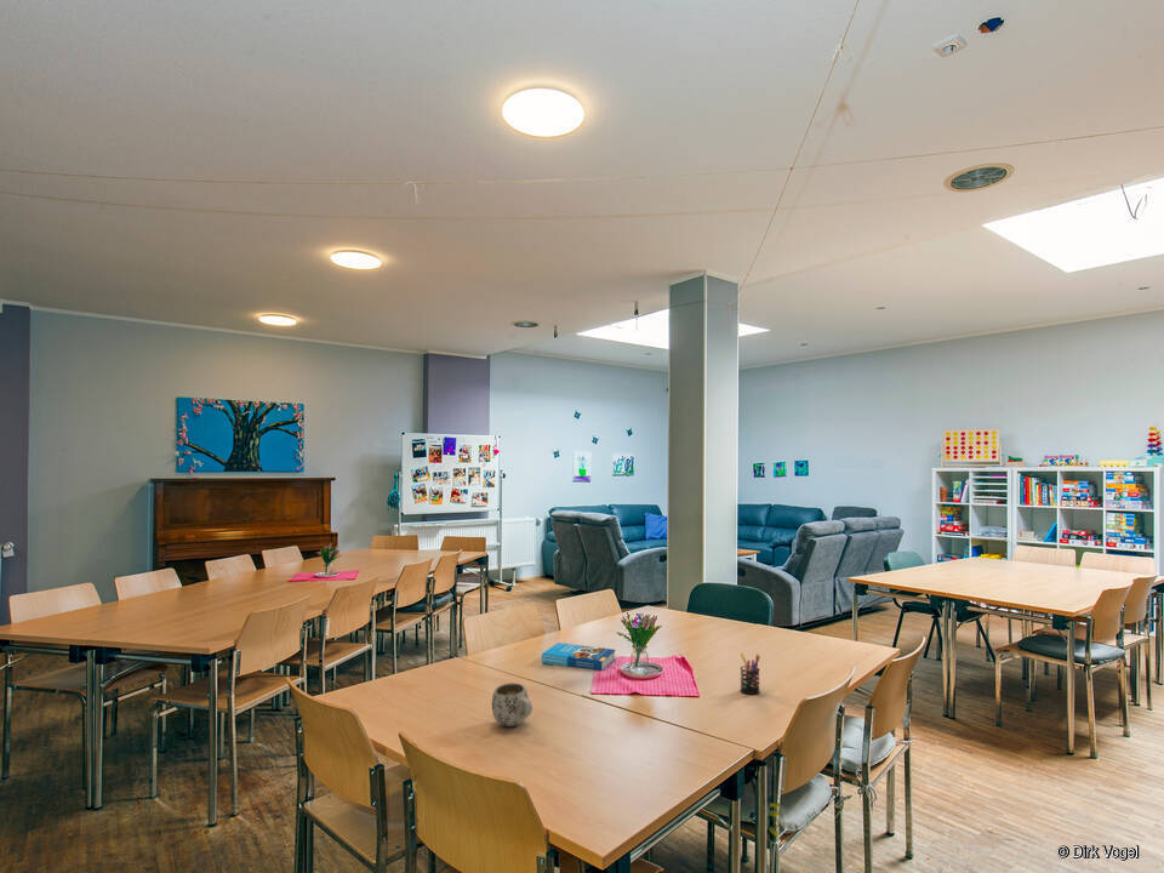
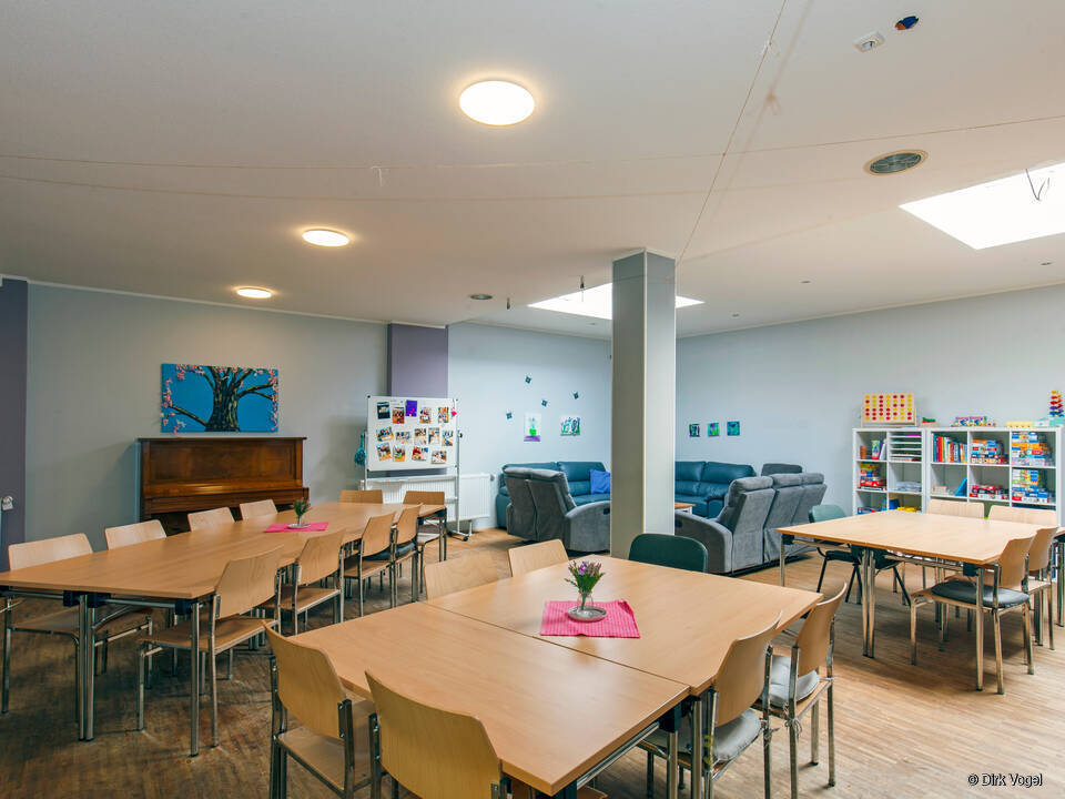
- book (578, 656)
- mug (514, 707)
- pen holder (752, 671)
